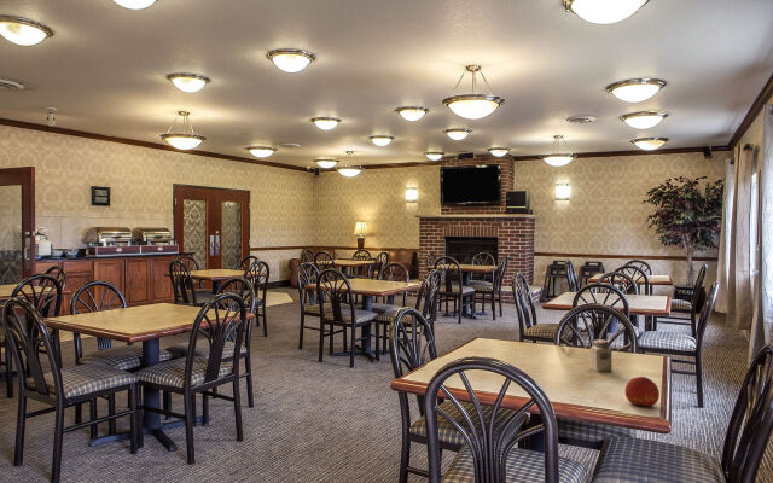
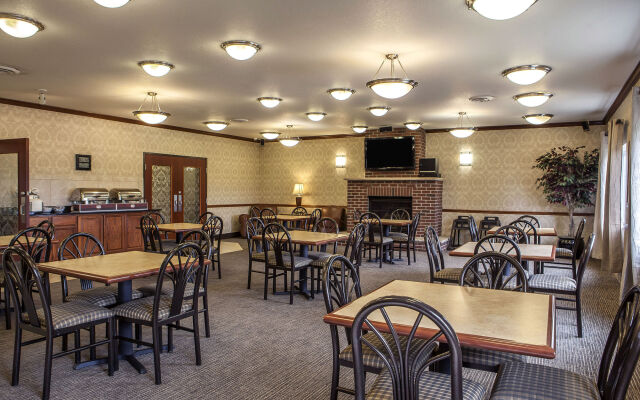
- fruit (641, 390)
- salt shaker (600, 355)
